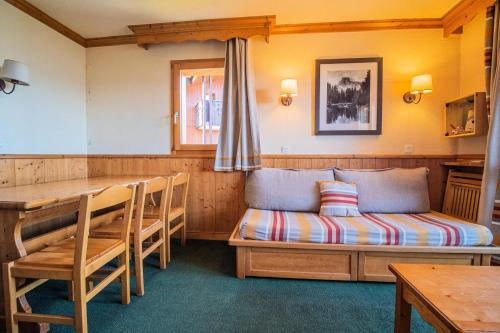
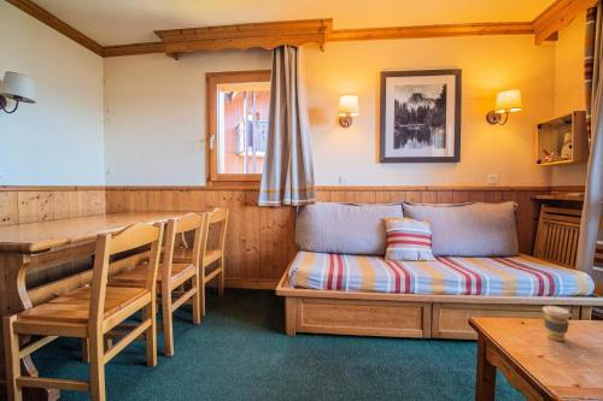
+ coffee cup (556, 323)
